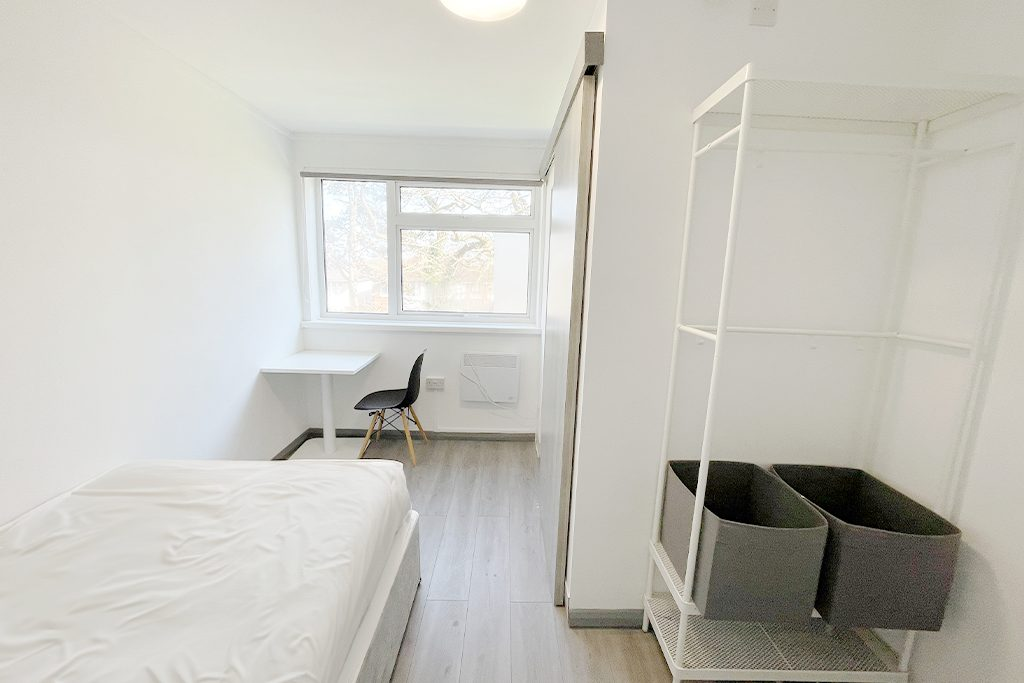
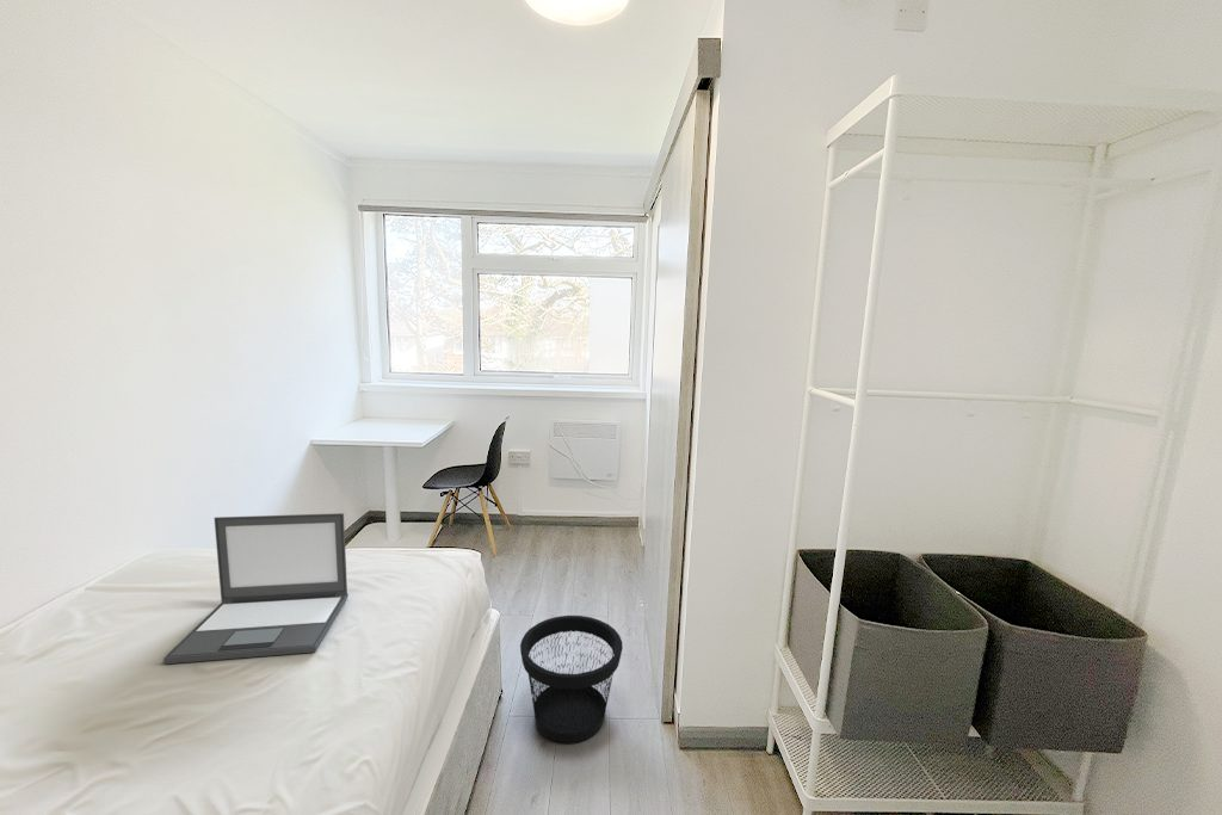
+ laptop (263, 580)
+ wastebasket (570, 680)
